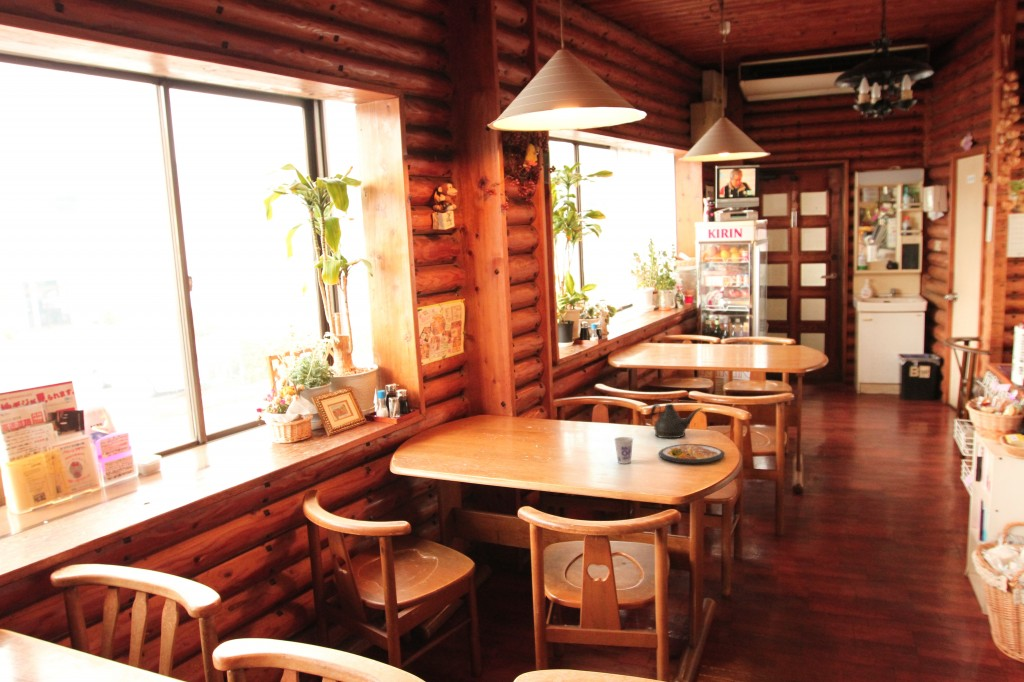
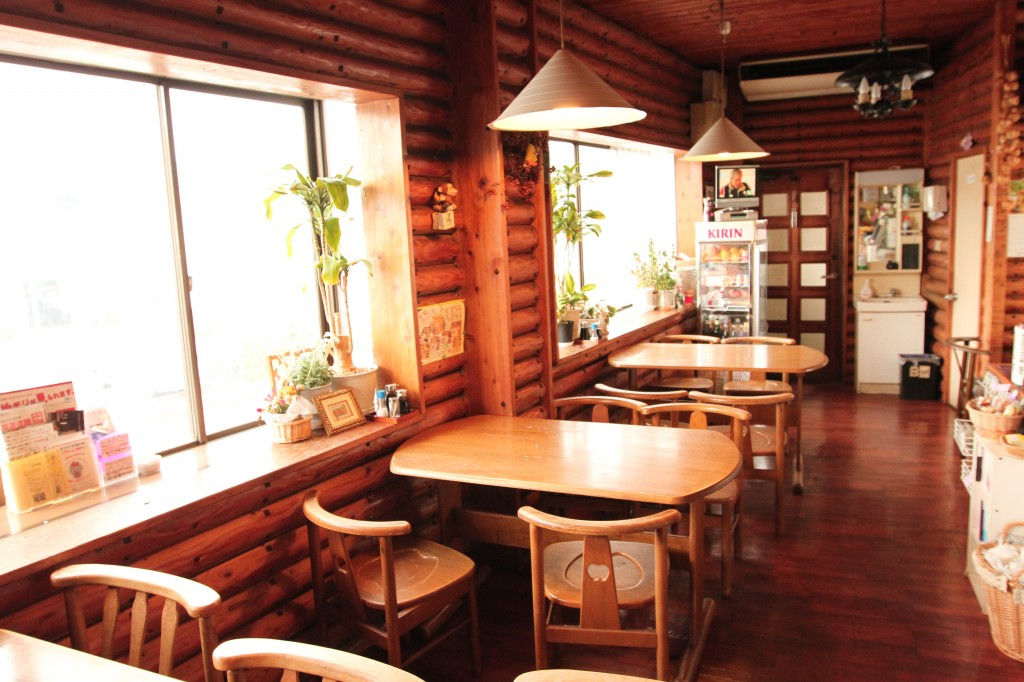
- dish (691, 451)
- cup (624, 450)
- teapot (676, 420)
